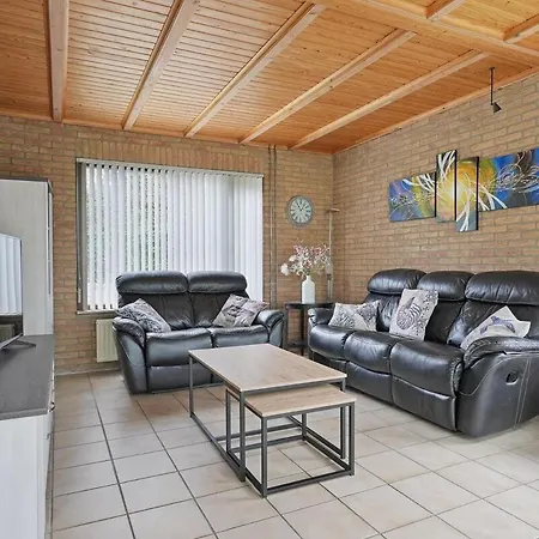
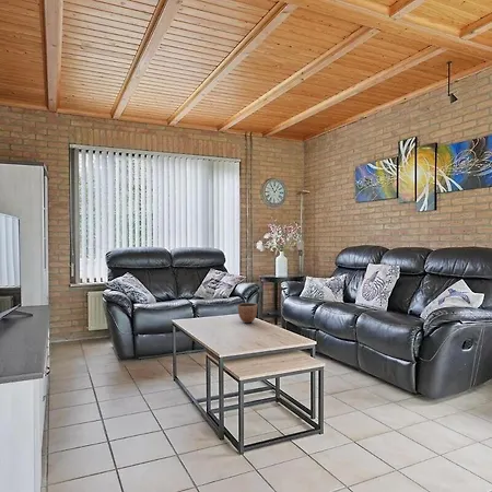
+ decorative bowl (247, 313)
